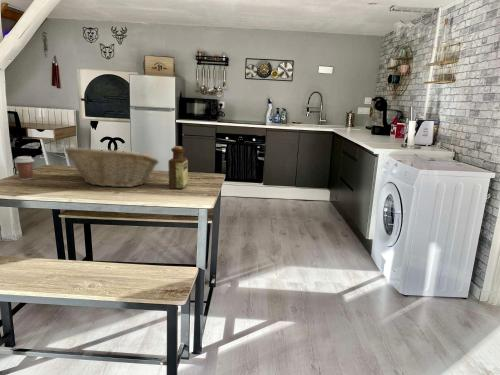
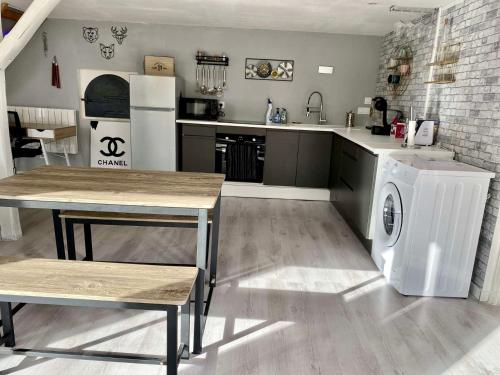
- bottle (178, 167)
- fruit basket (113, 163)
- coffee cup (25, 168)
